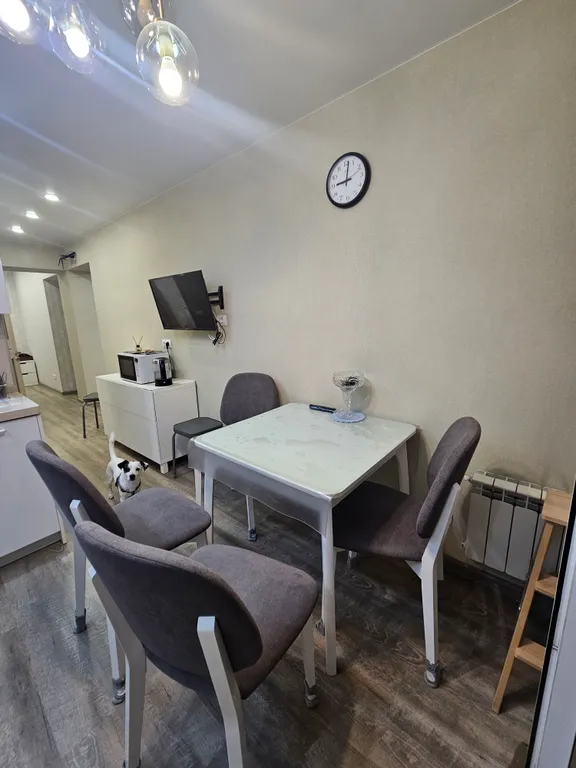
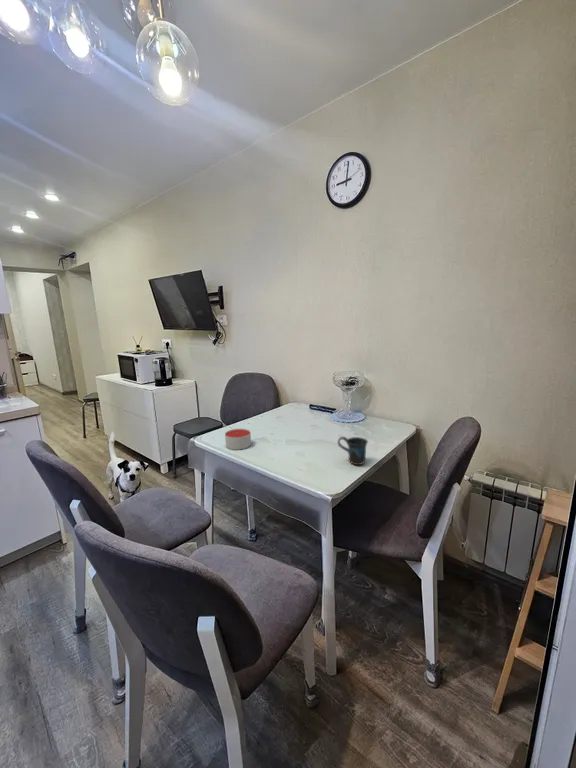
+ candle (238, 438)
+ mug (353, 449)
